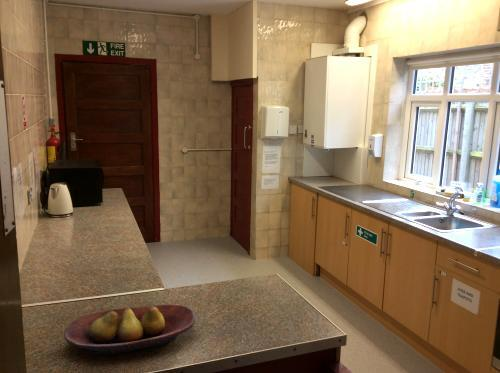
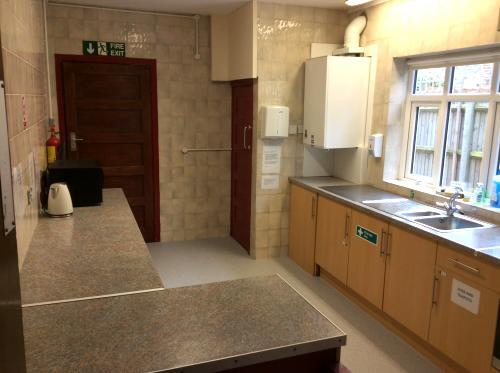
- fruit bowl (133, 324)
